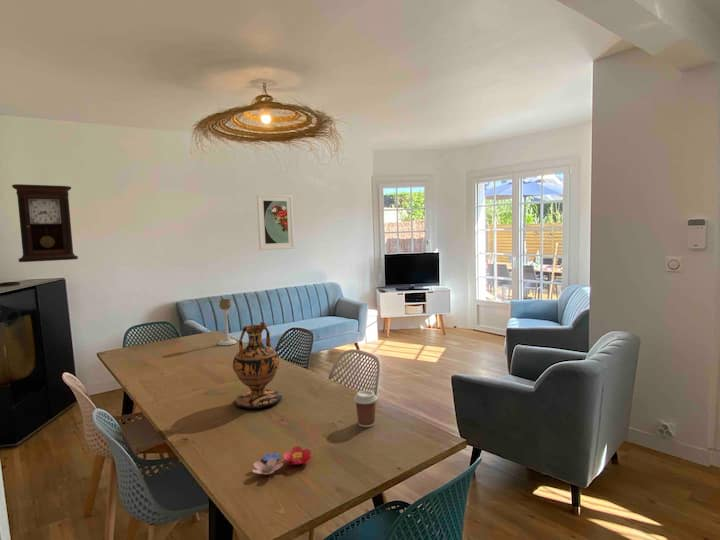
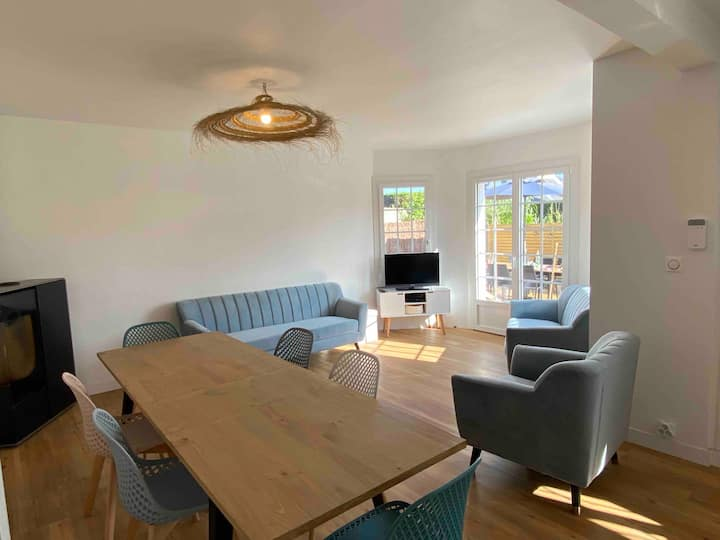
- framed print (276, 222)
- pendulum clock (45, 223)
- flower (278, 458)
- vase (256, 362)
- coffee cup (365, 408)
- candle holder (226, 321)
